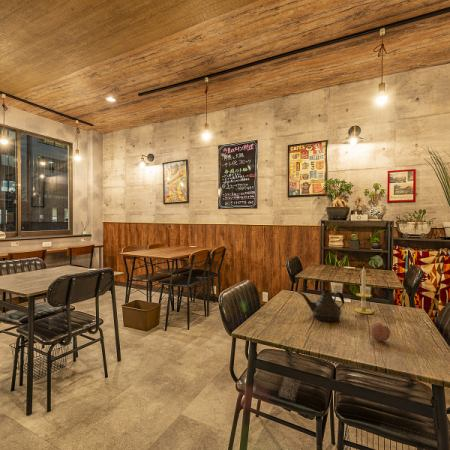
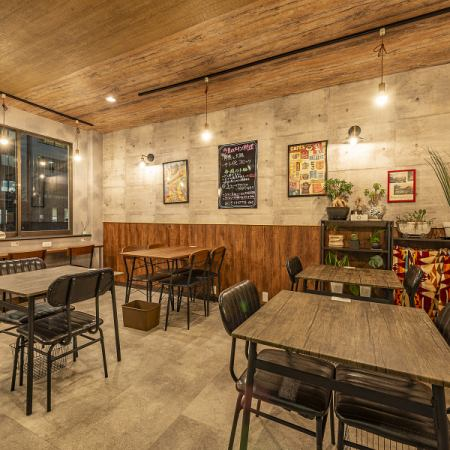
- teapot (320, 303)
- fruit (379, 331)
- candle (363, 288)
